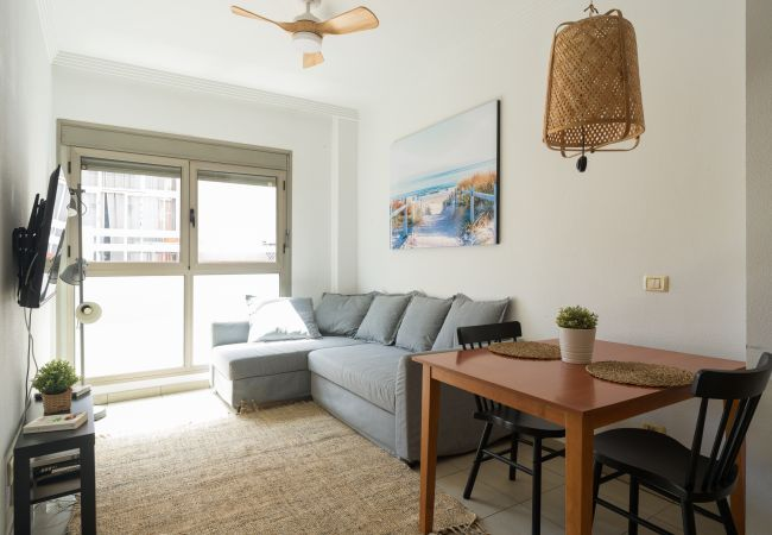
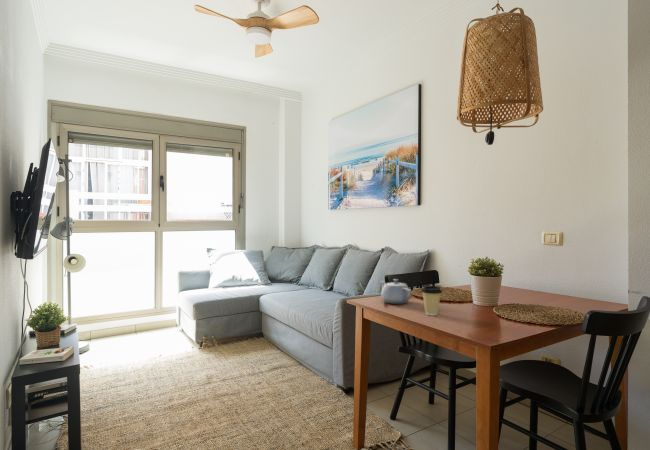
+ teapot (394, 290)
+ coffee cup (431, 300)
